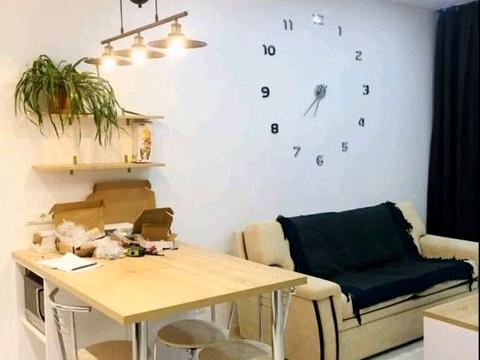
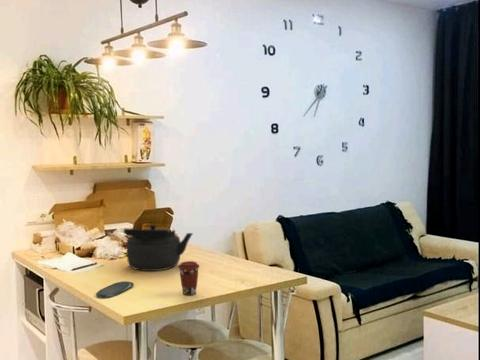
+ kettle (154, 245)
+ coffee cup (189, 278)
+ oval tray (115, 289)
